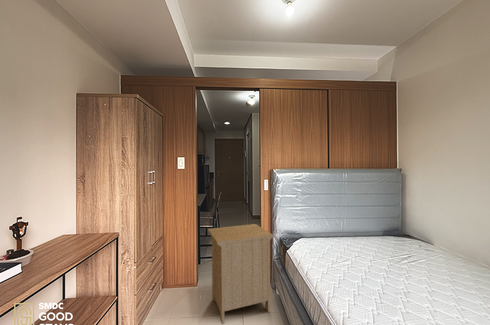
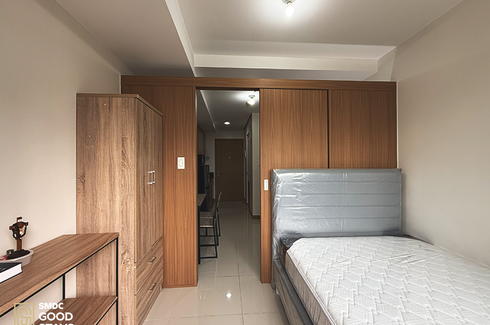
- nightstand (239, 268)
